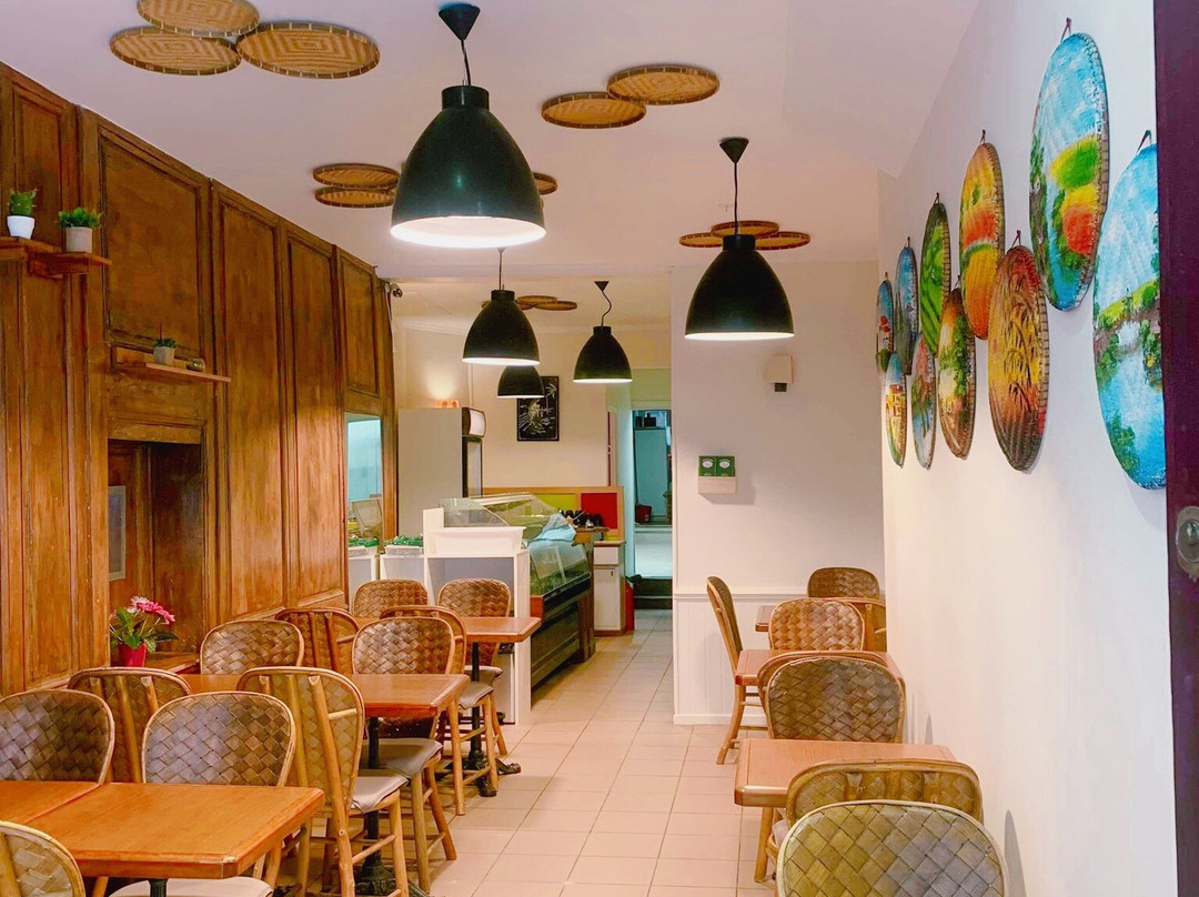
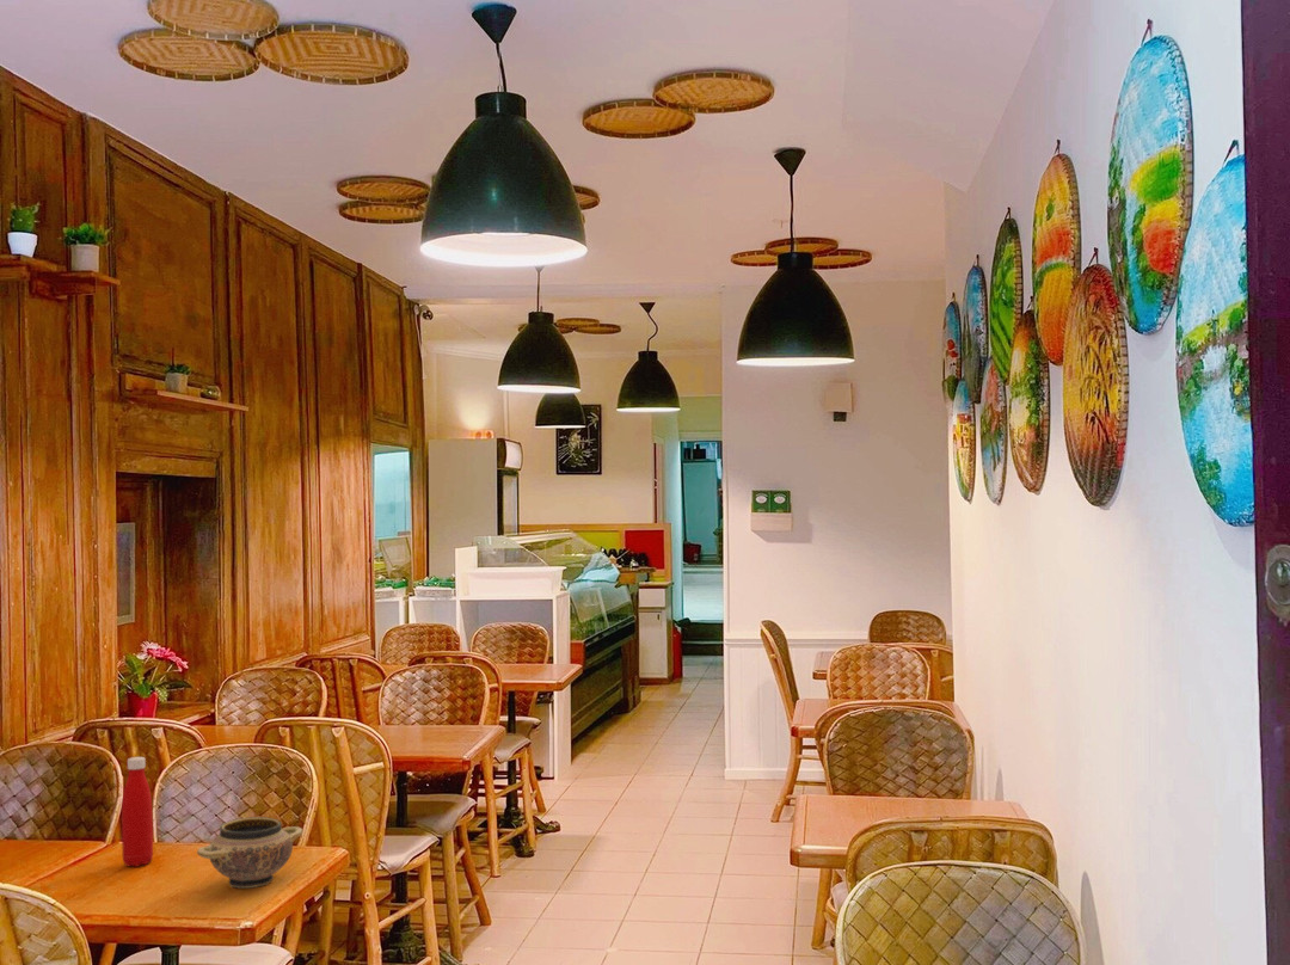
+ ceramic bowl (251, 853)
+ bottle (136, 810)
